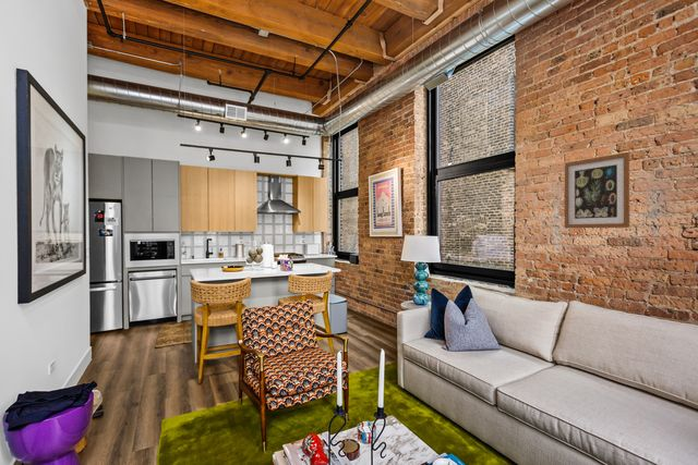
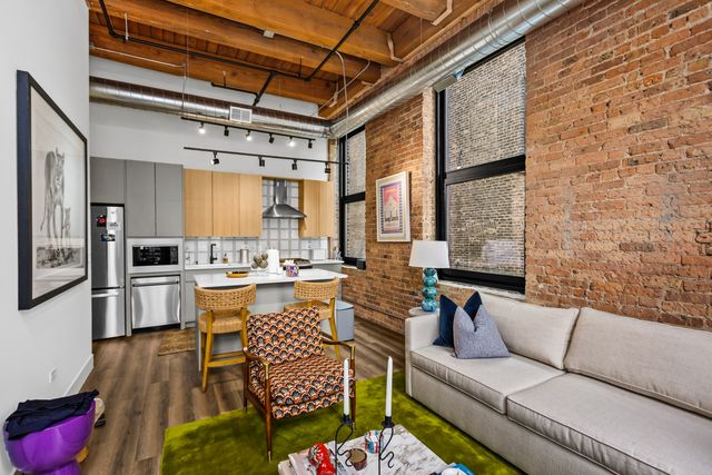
- wall art (594, 193)
